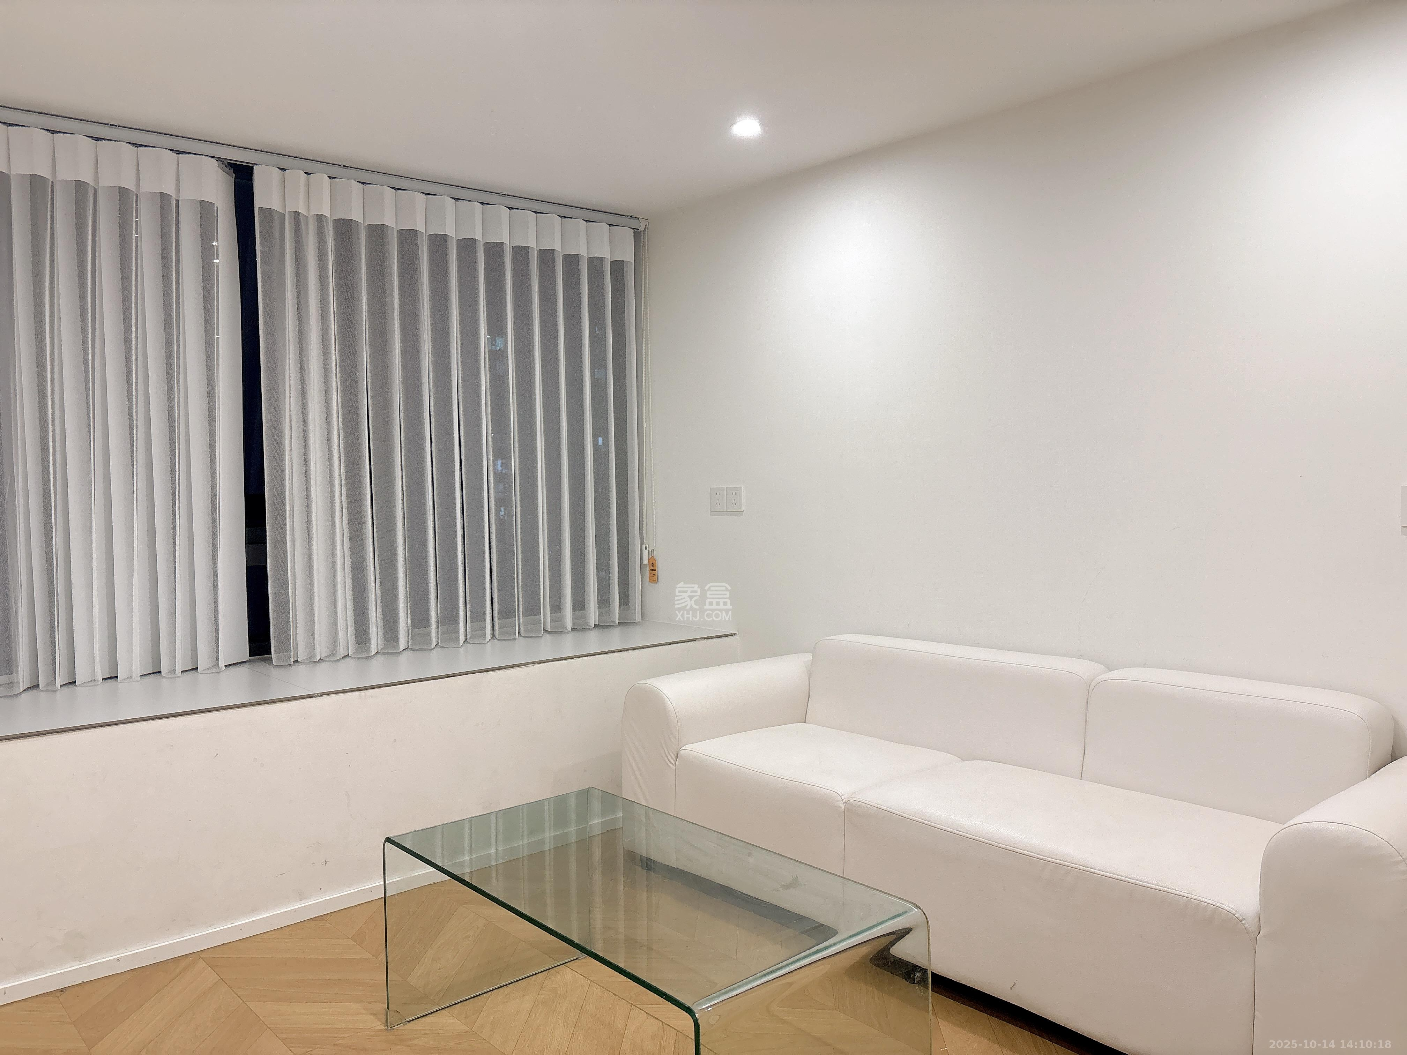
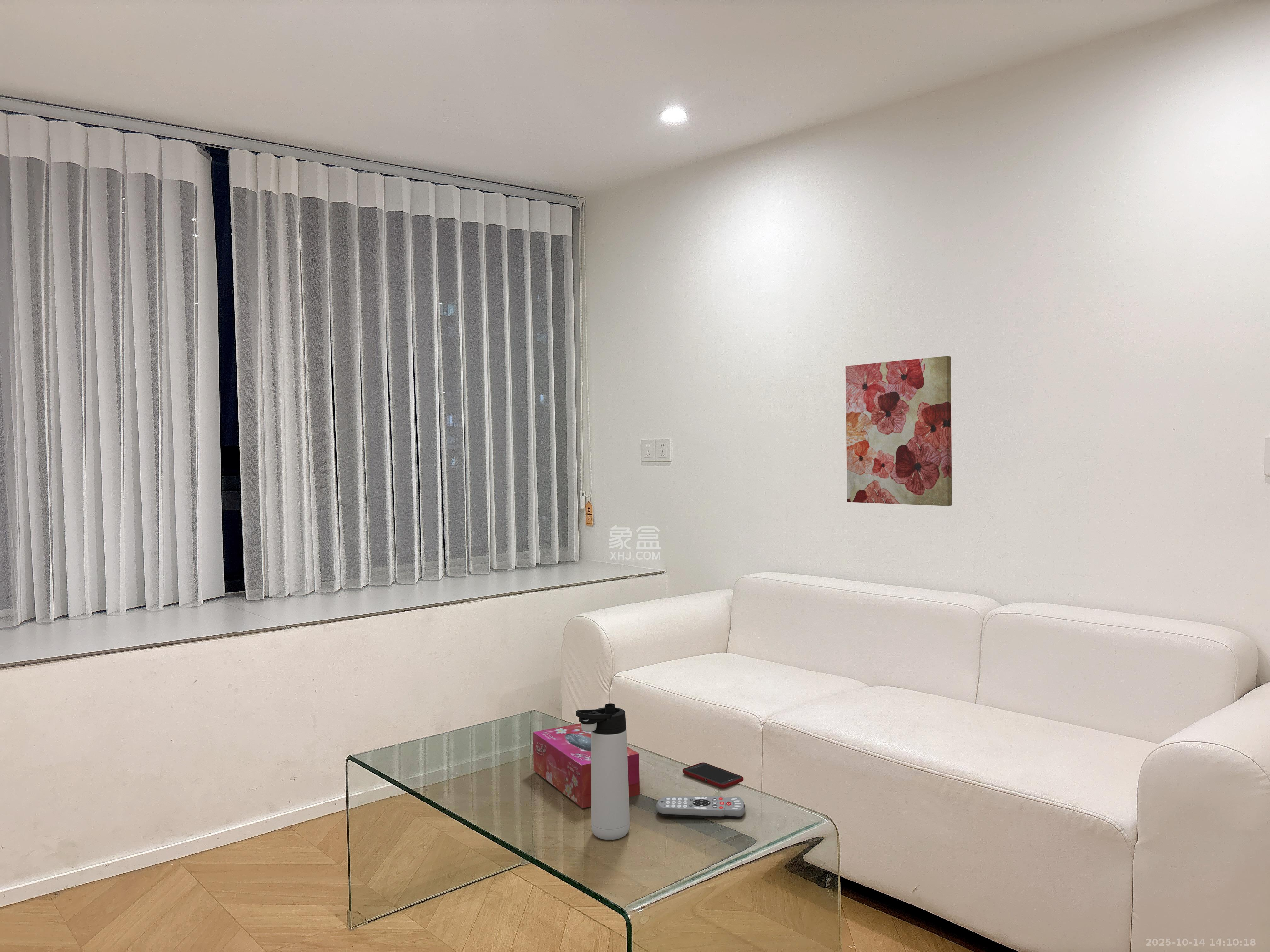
+ remote control (700, 807)
+ wall art (896, 433)
+ cell phone (712, 775)
+ thermos bottle (602, 771)
+ tissue box (584, 762)
